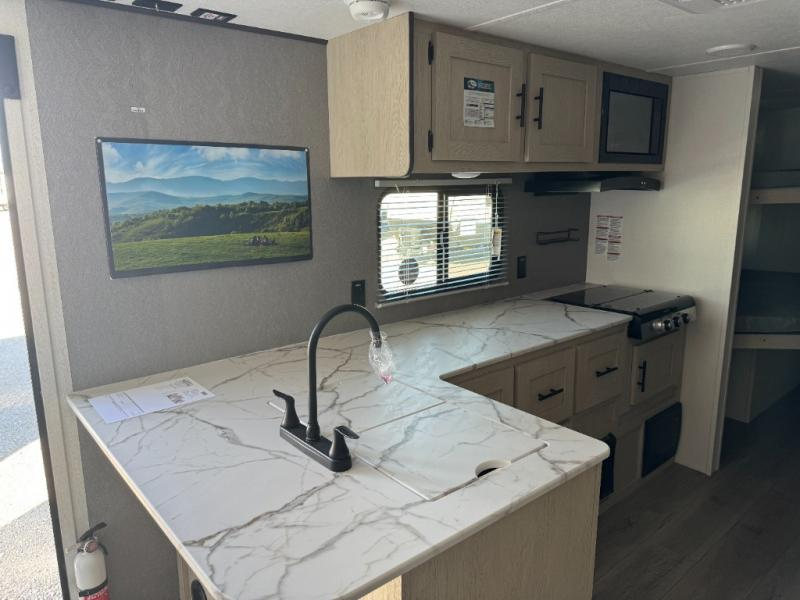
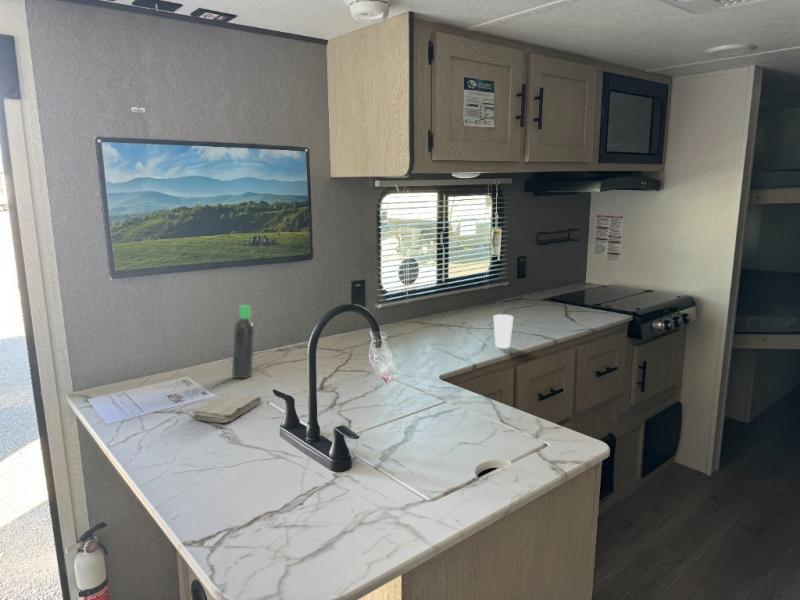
+ washcloth (227, 406)
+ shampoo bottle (242, 341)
+ cup (502, 331)
